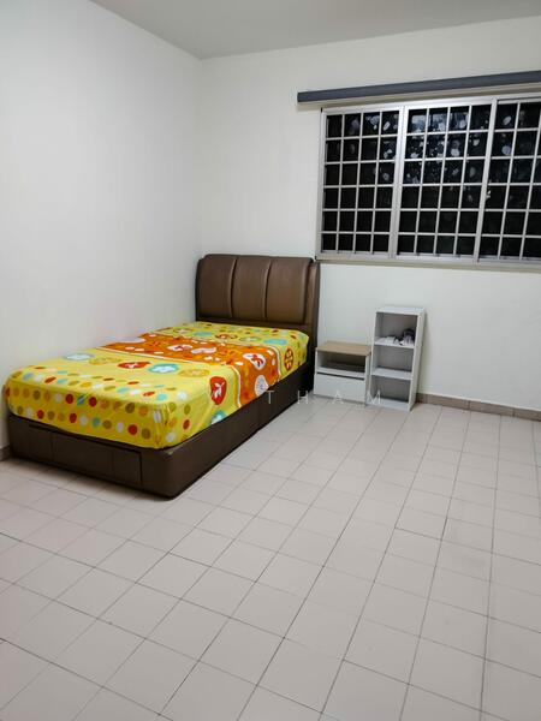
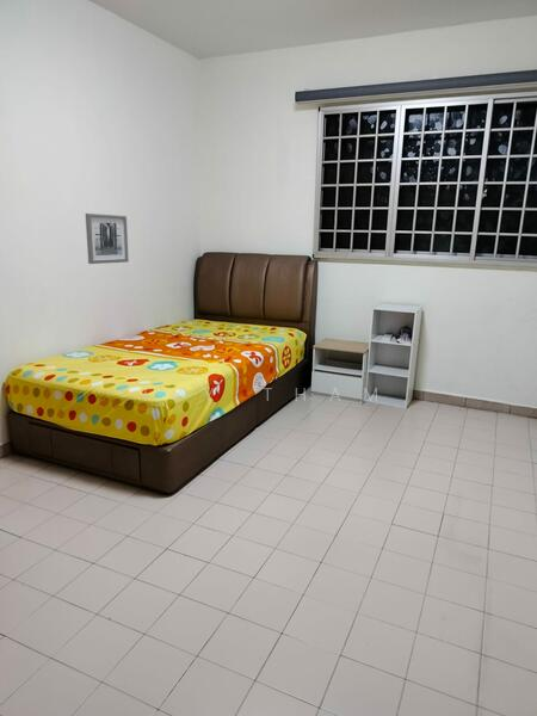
+ wall art (107, 239)
